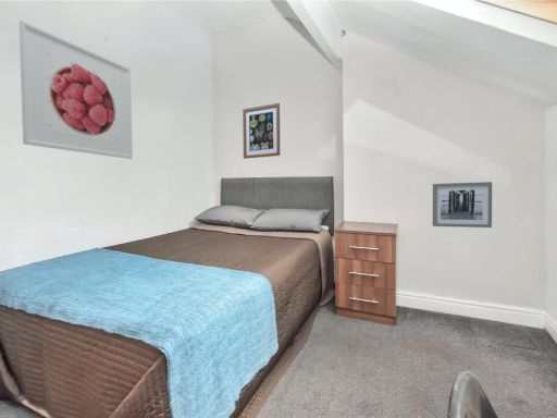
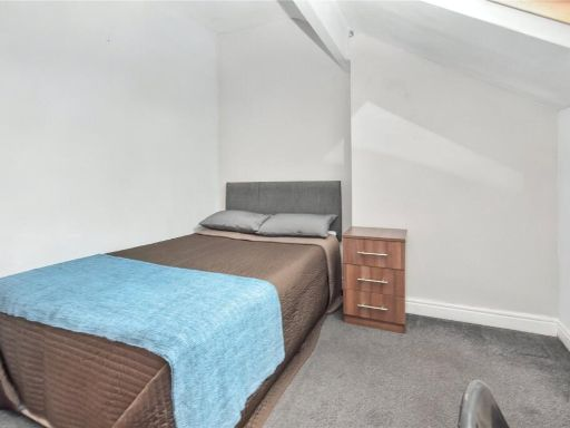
- wall art (460, 205)
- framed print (84, 100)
- wall art (260, 132)
